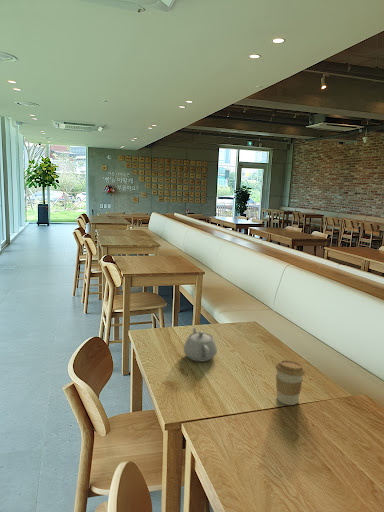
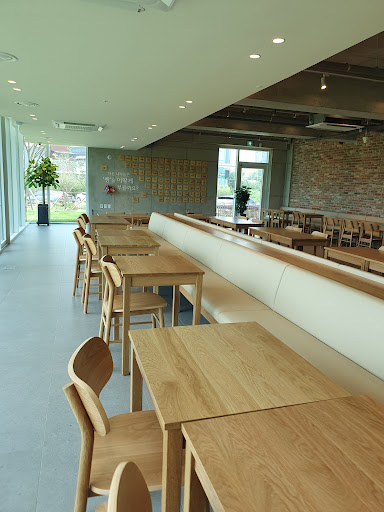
- teapot (200, 343)
- coffee cup (289, 381)
